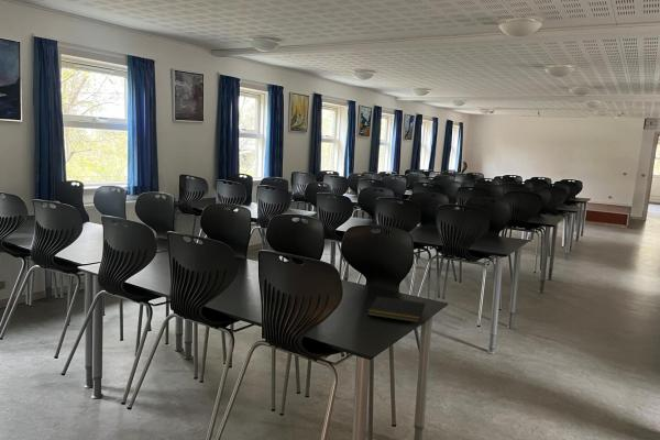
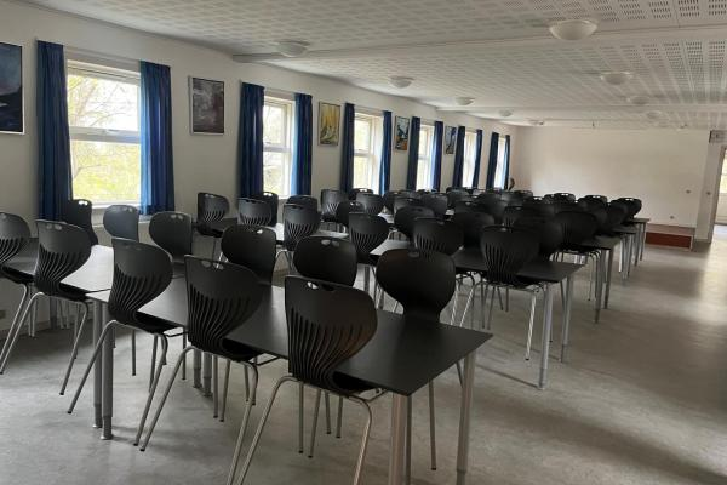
- notepad (396, 308)
